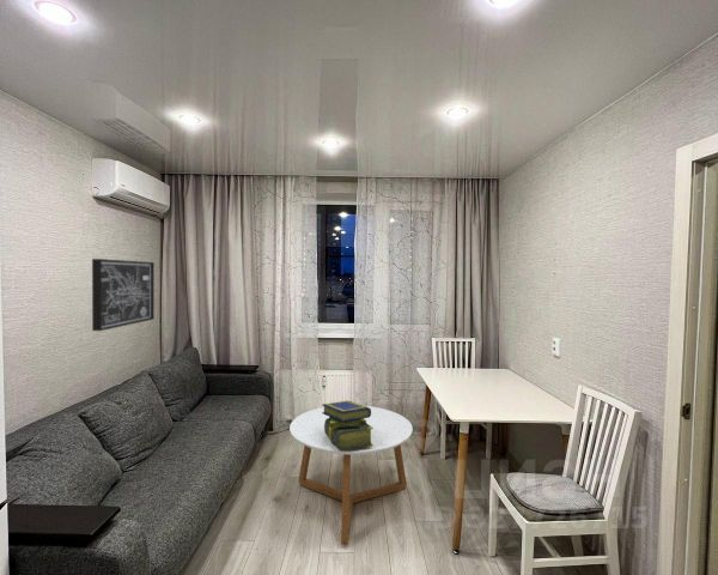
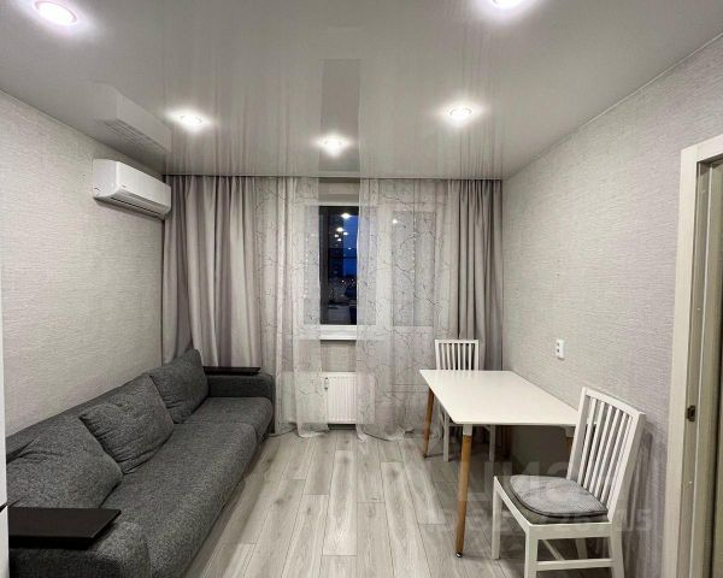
- stack of books (346, 422)
- coffee table (349, 464)
- wall art (126, 292)
